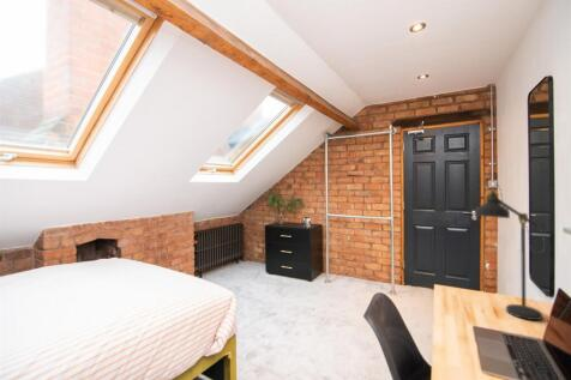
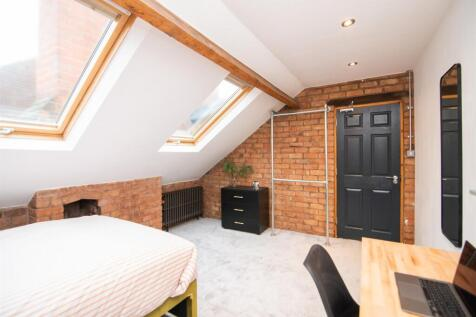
- desk lamp (521, 251)
